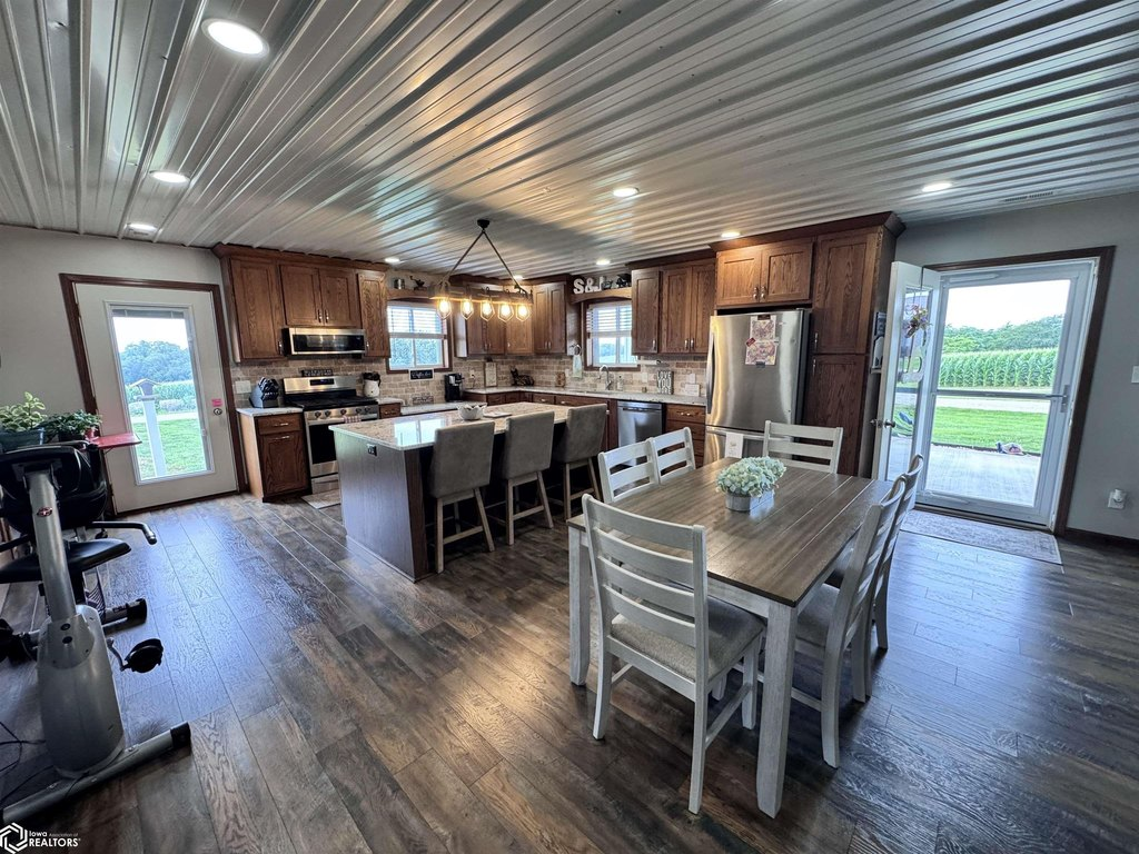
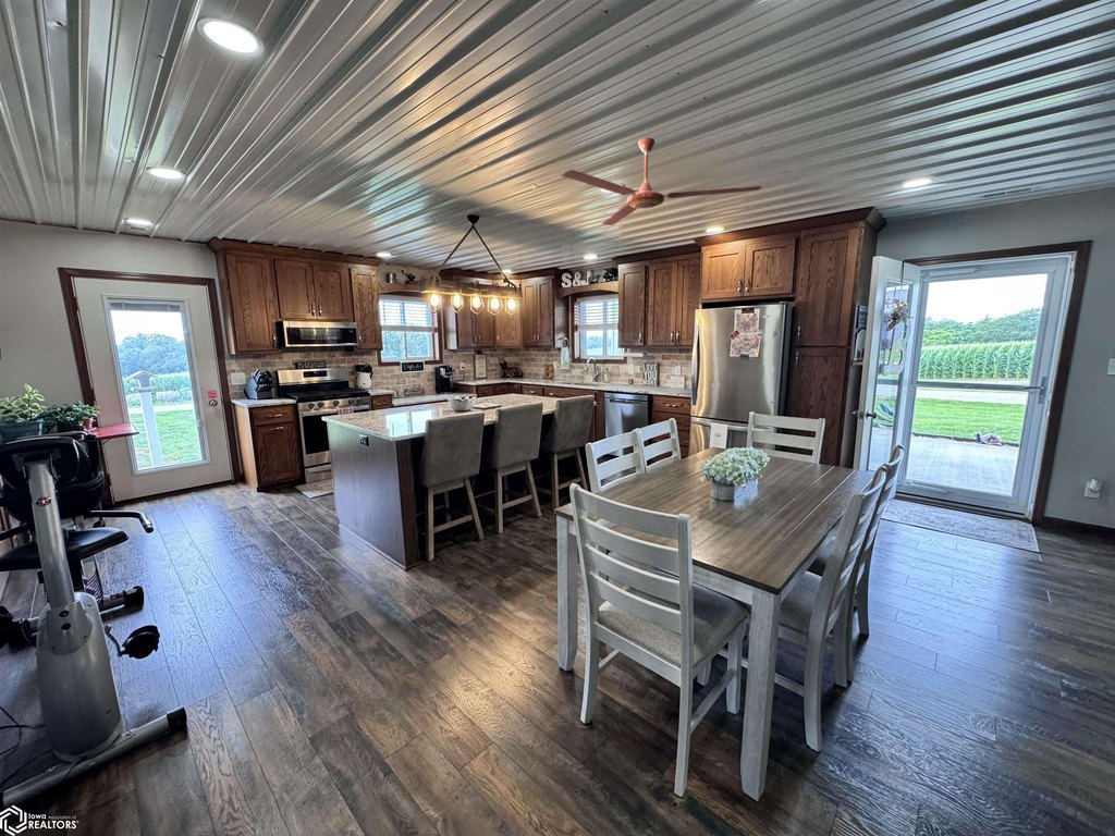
+ ceiling fan (647, 173)
